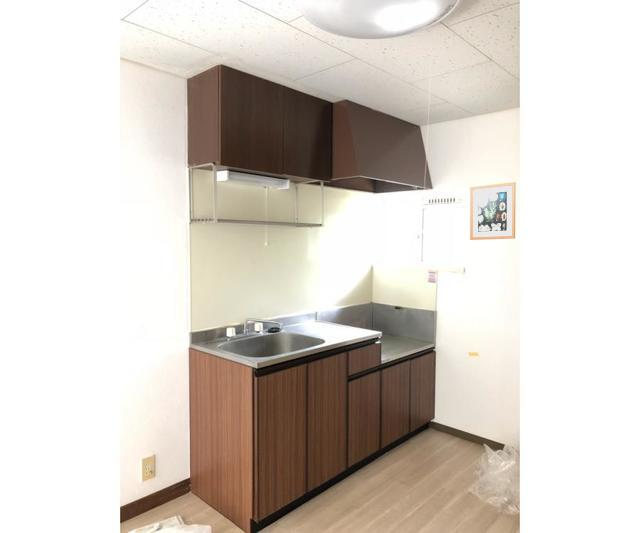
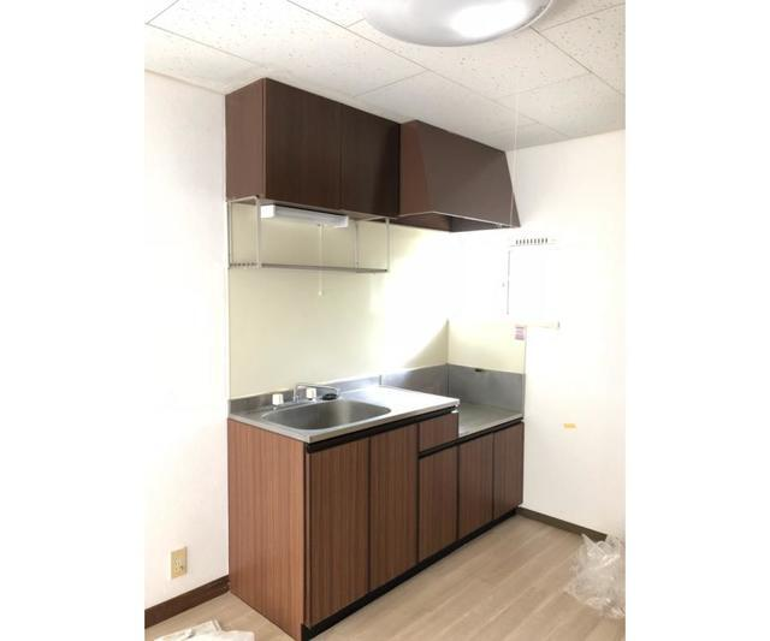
- wall art (491, 212)
